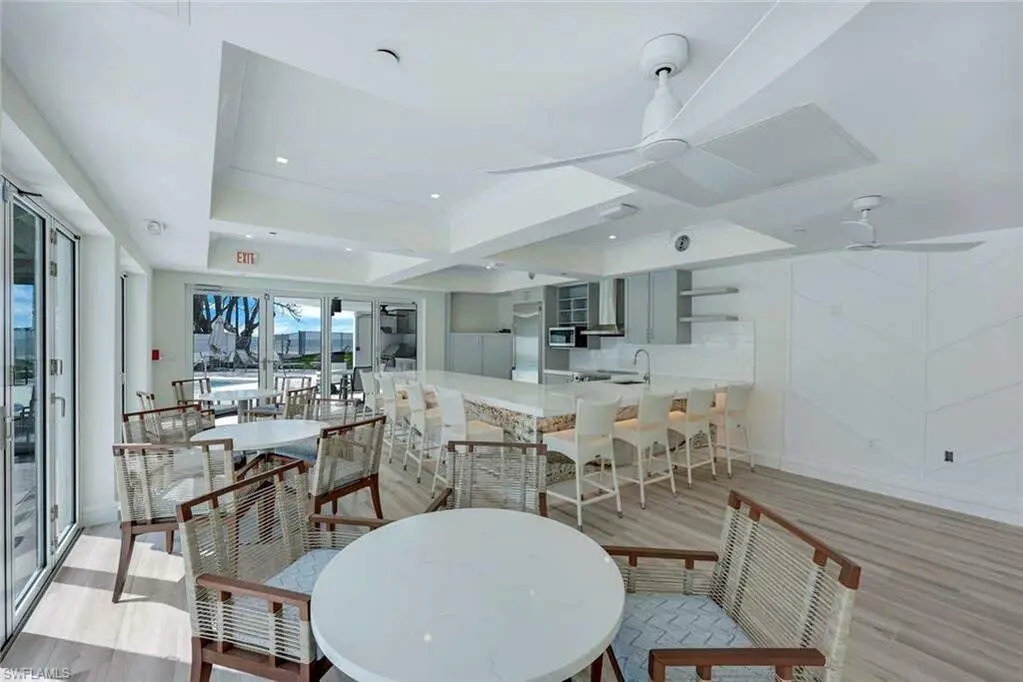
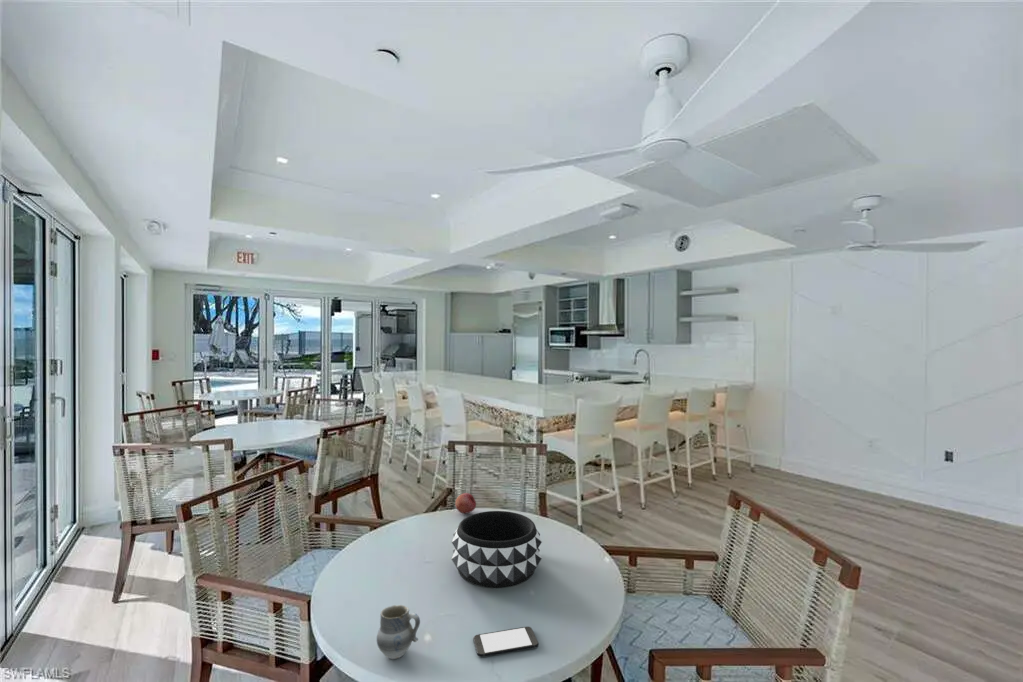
+ fruit (465, 503)
+ decorative bowl (496, 546)
+ smartphone (505, 641)
+ cup (398, 631)
